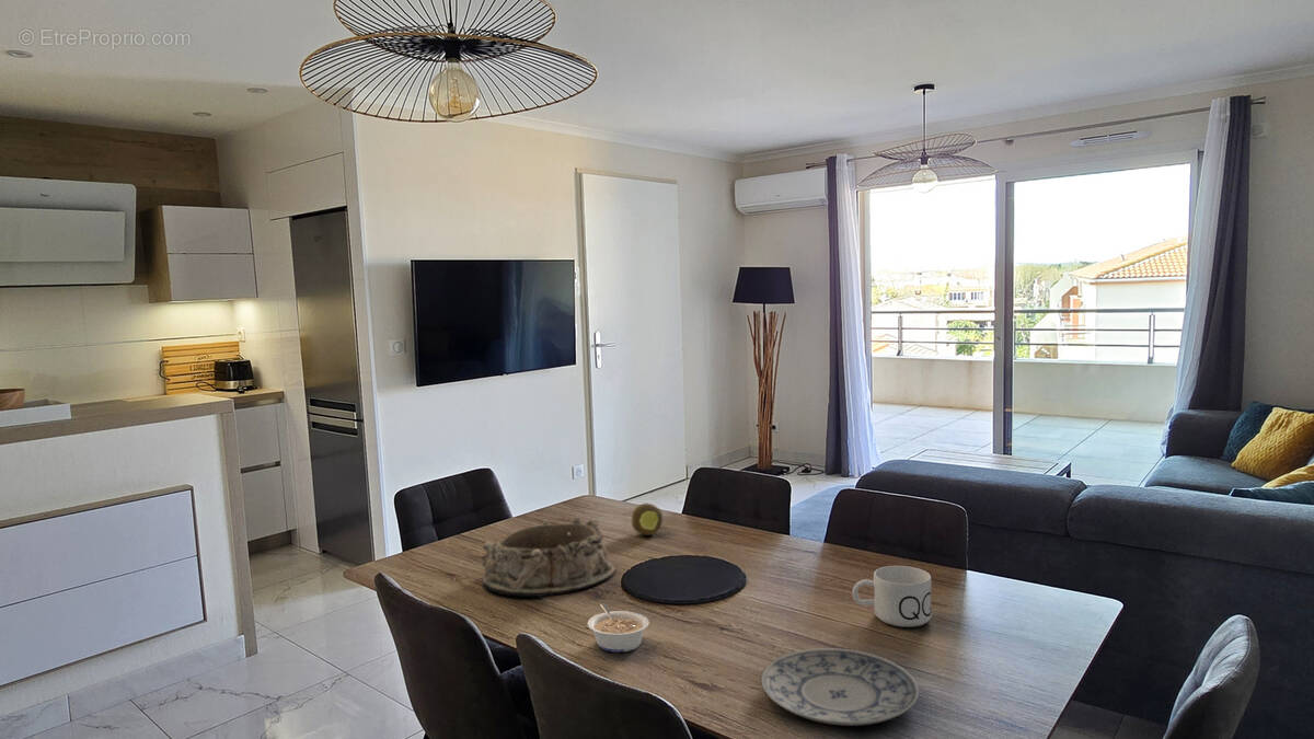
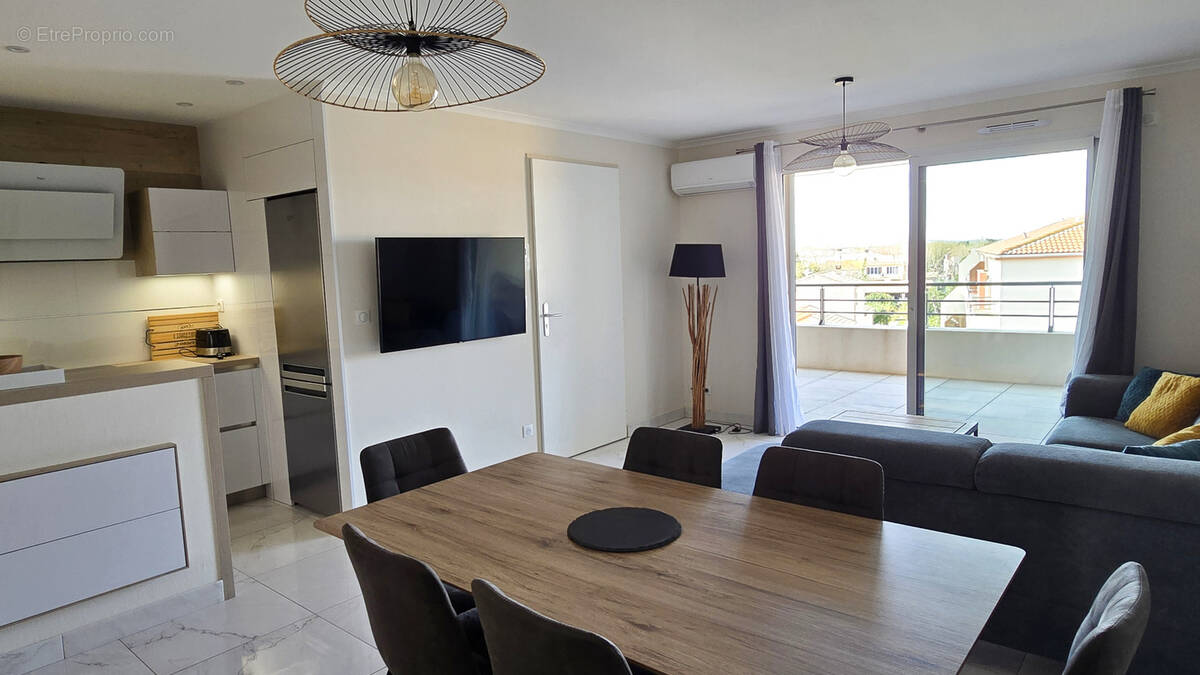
- plate (838, 689)
- fruit (646, 519)
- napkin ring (550, 553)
- legume (615, 630)
- mug (891, 596)
